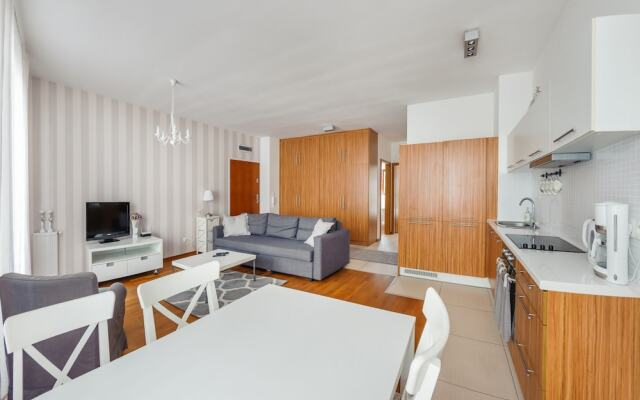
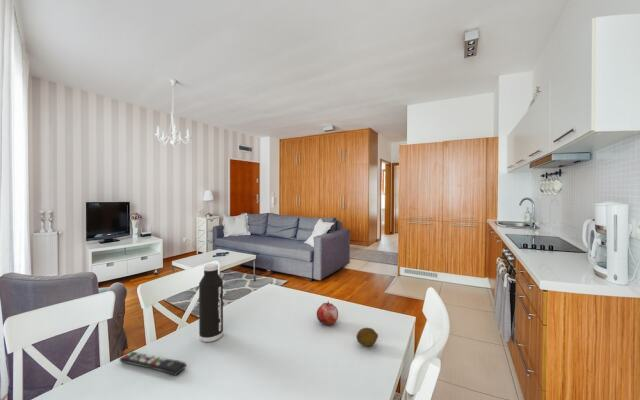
+ water bottle (211, 300)
+ fruit (367, 336)
+ fruit (327, 311)
+ remote control (152, 362)
